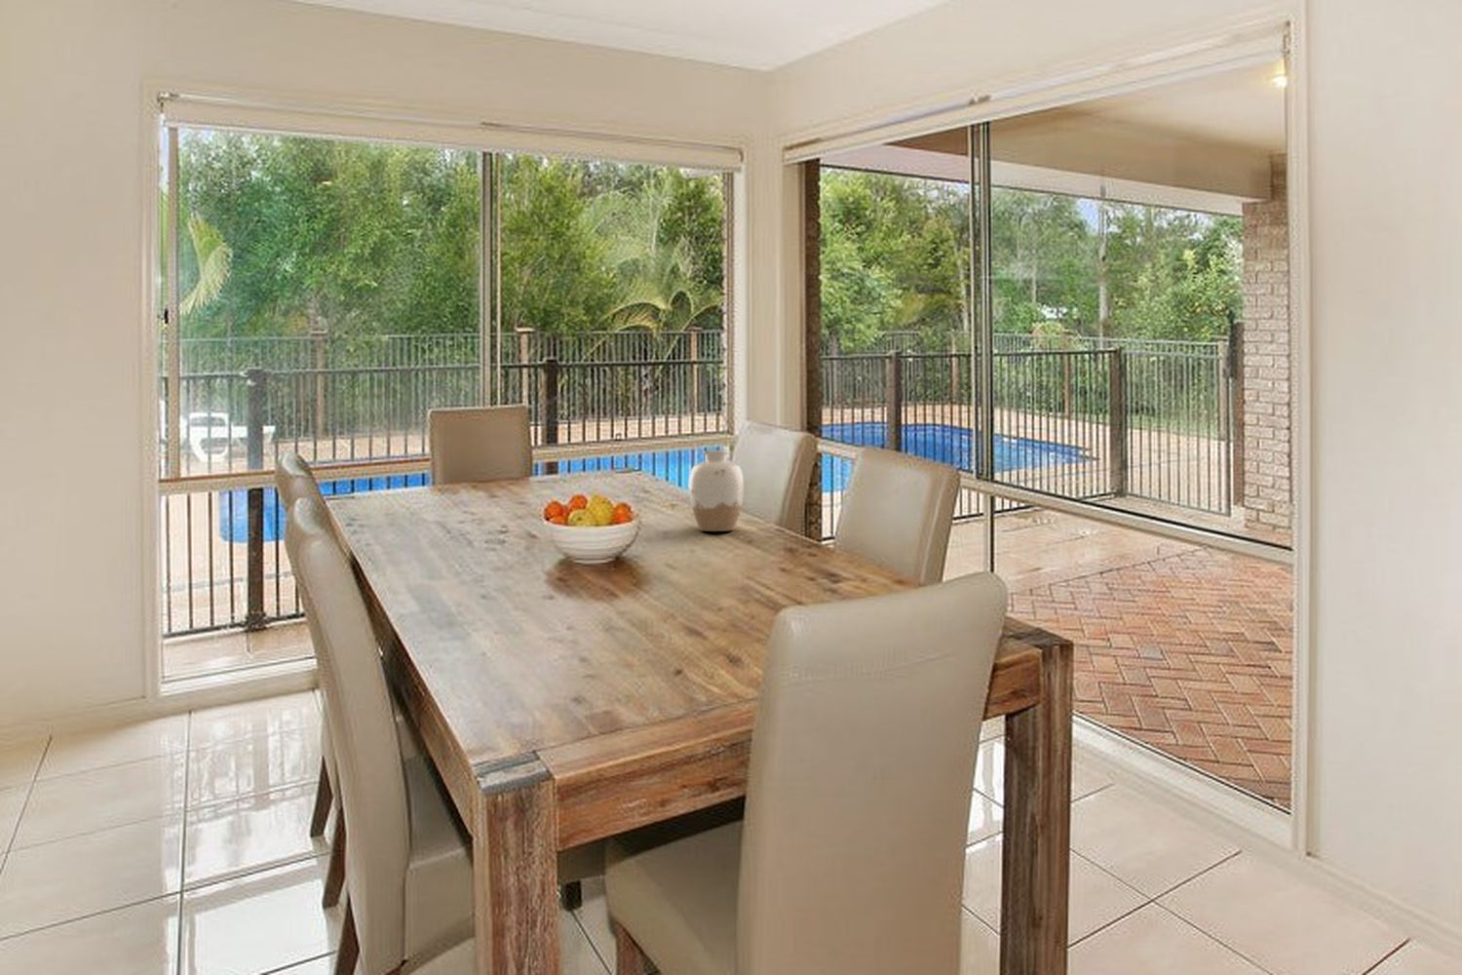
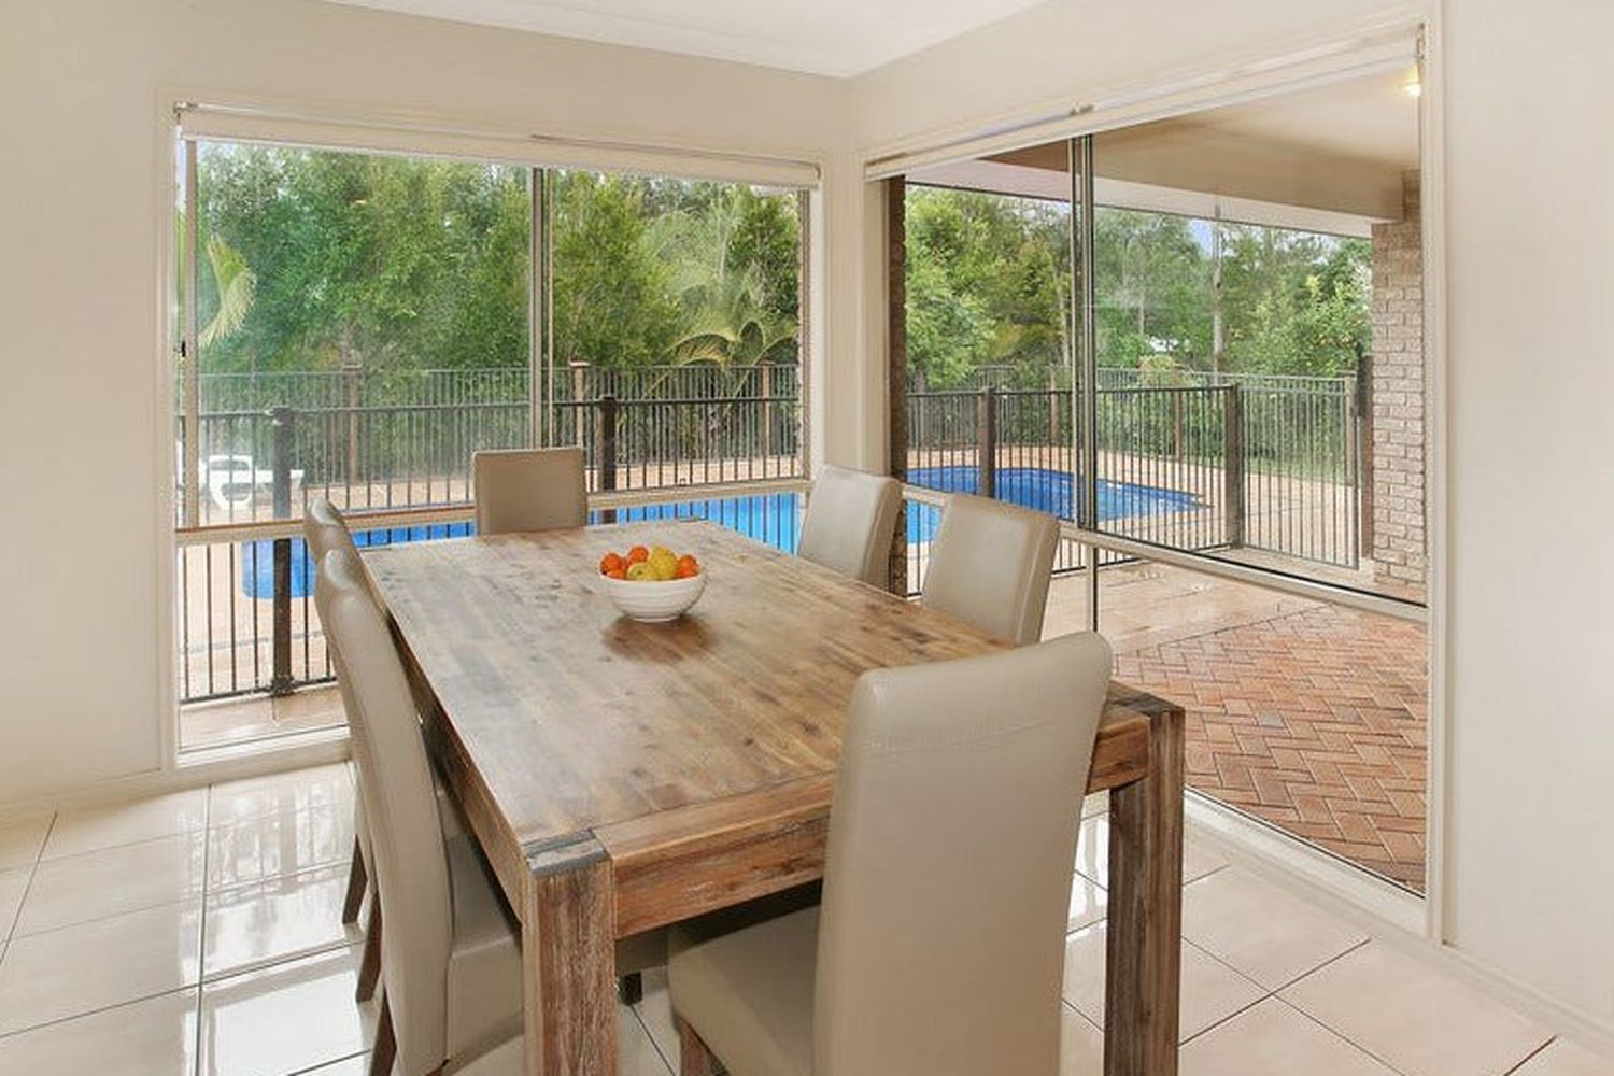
- vase (717, 490)
